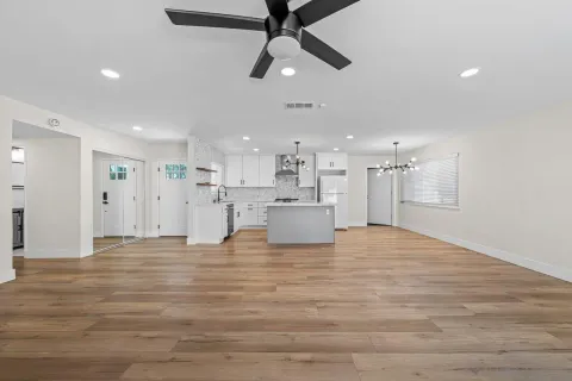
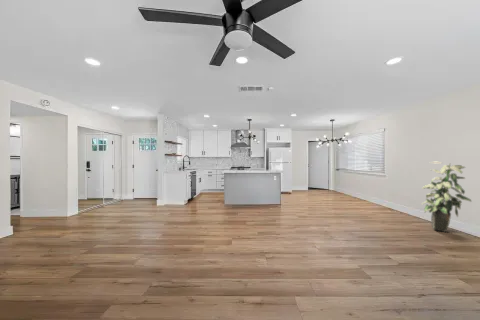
+ indoor plant (442, 195)
